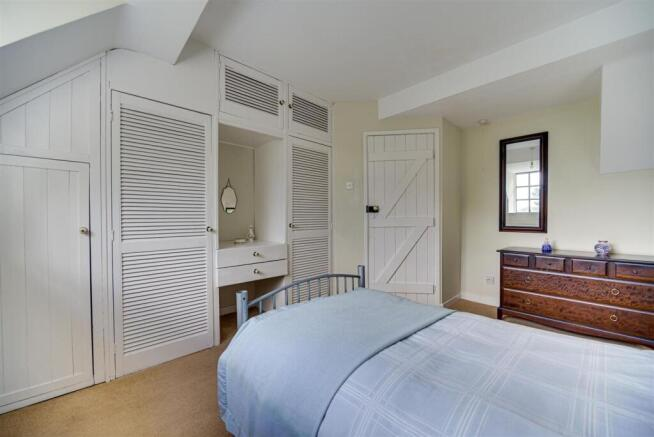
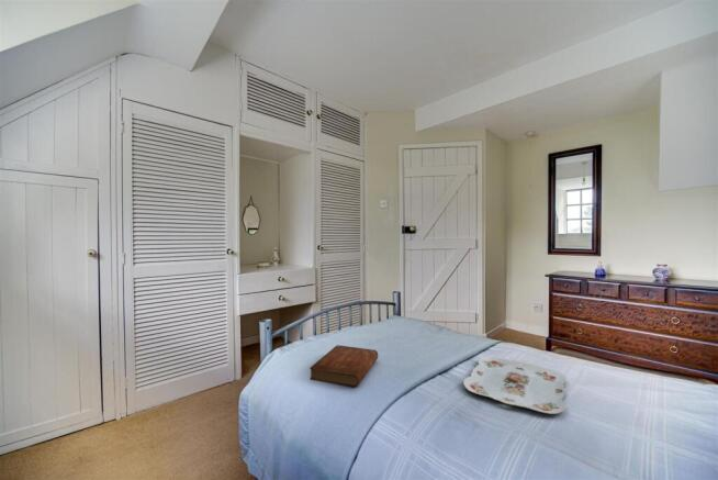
+ serving tray (515, 381)
+ bible (346, 364)
